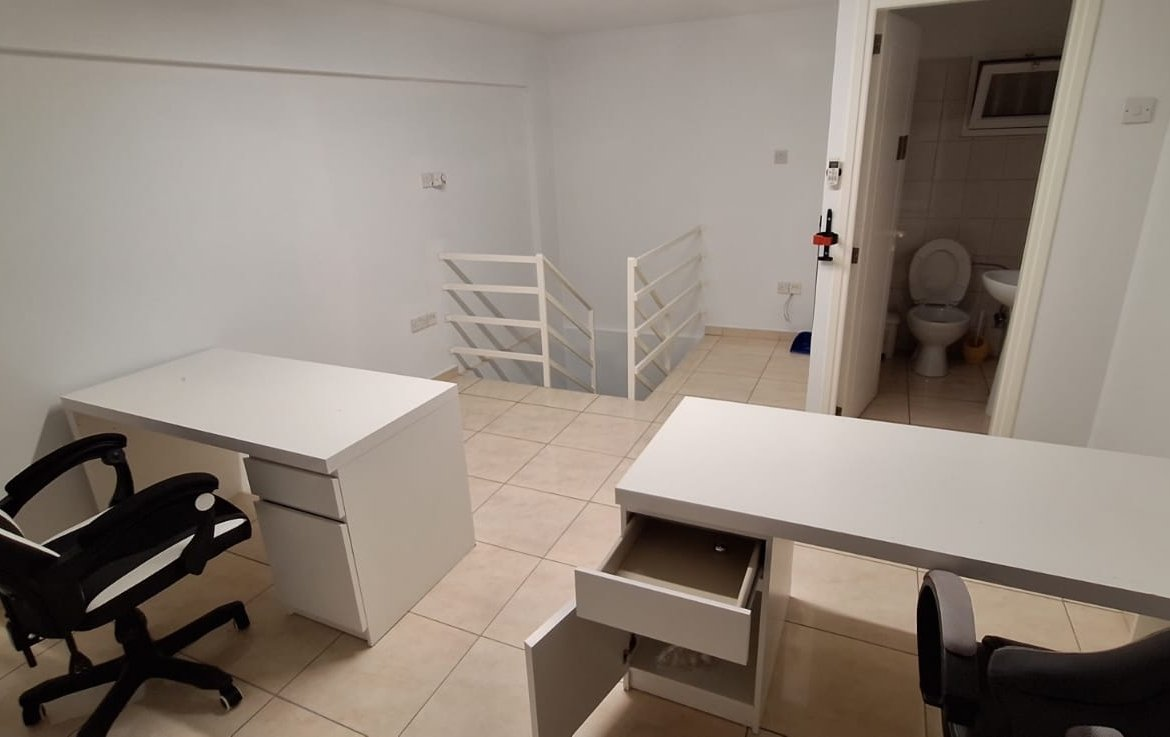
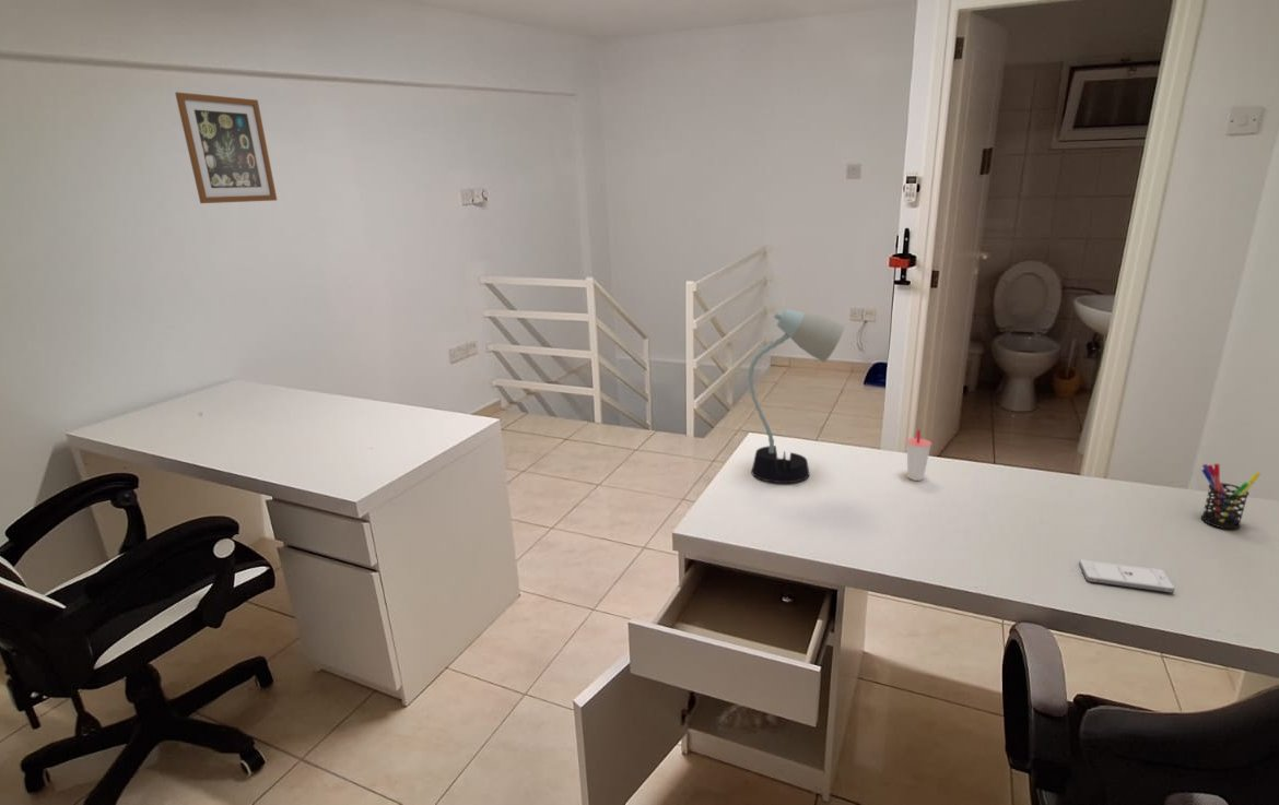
+ pen holder (1228, 495)
+ desk lamp (761, 410)
+ smartphone (1125, 575)
+ wall art (230, 150)
+ cup (917, 453)
